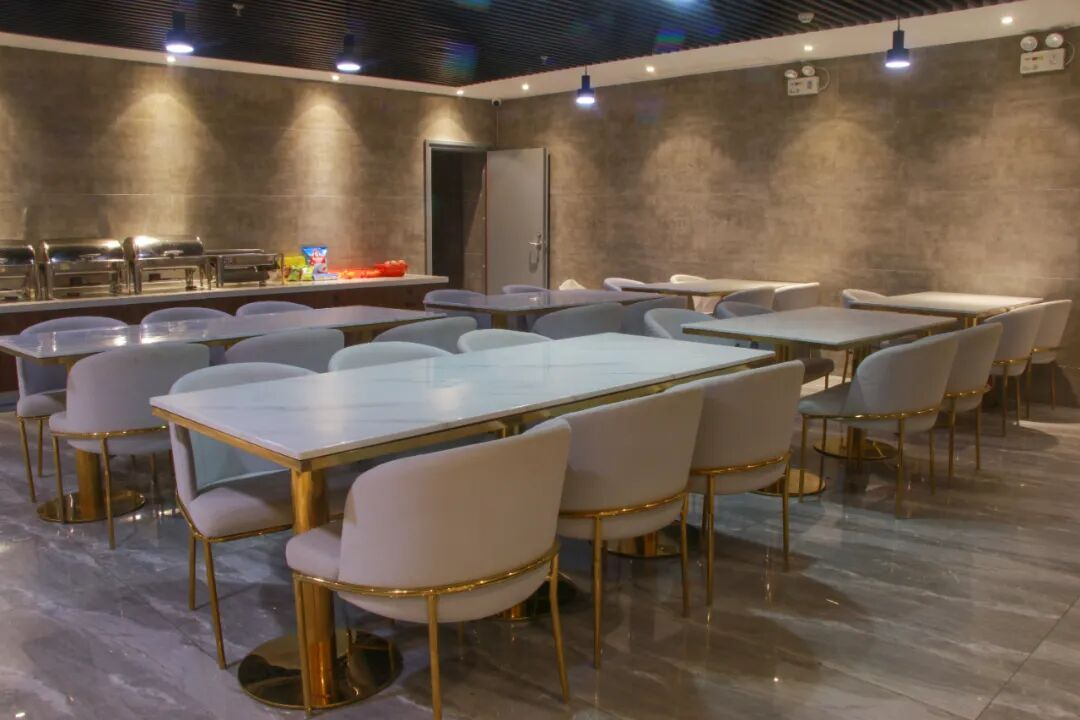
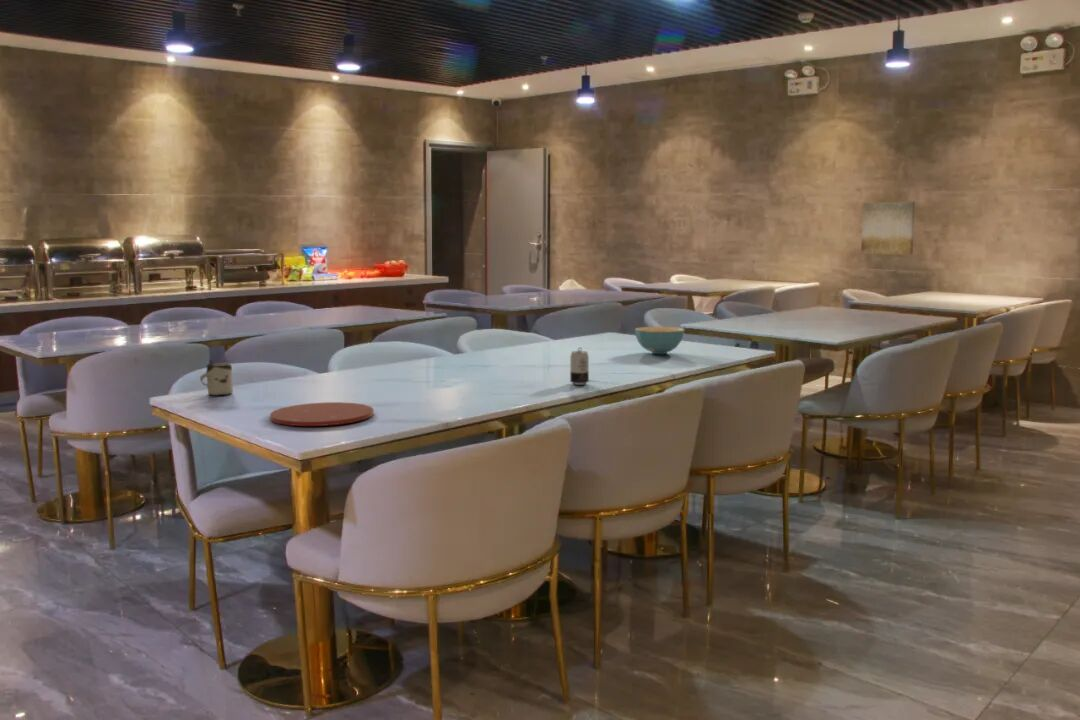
+ cereal bowl (659, 341)
+ beverage can (579, 365)
+ wall art (887, 228)
+ cup (215, 379)
+ plate (322, 413)
